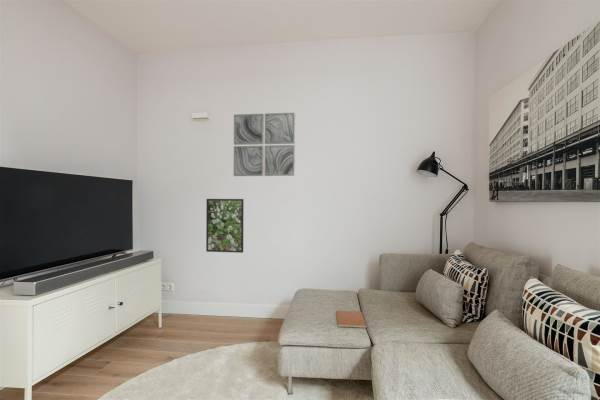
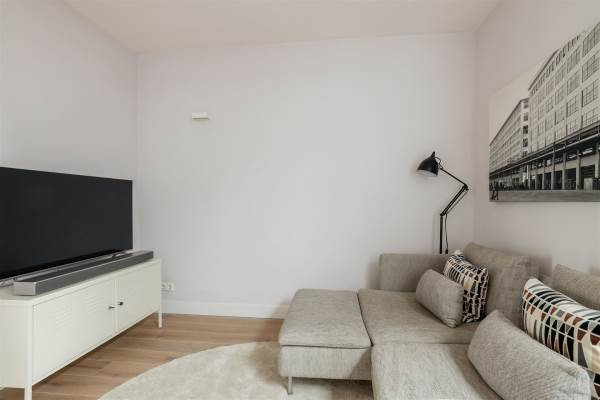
- book (350, 318)
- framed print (224, 225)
- wall art (263, 143)
